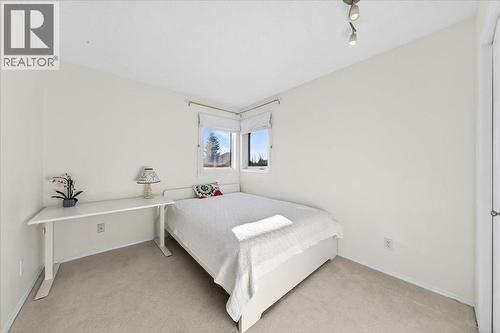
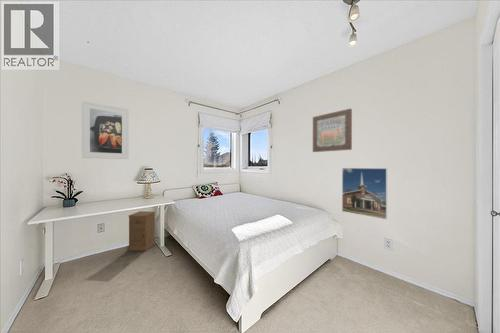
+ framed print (362, 191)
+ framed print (106, 131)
+ wall art (330, 132)
+ nightstand (142, 230)
